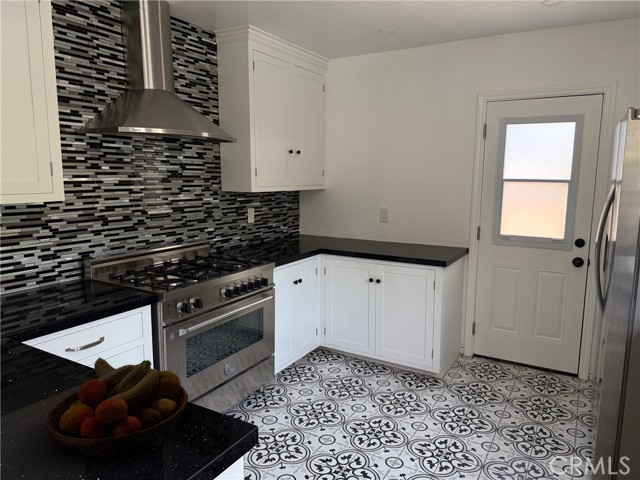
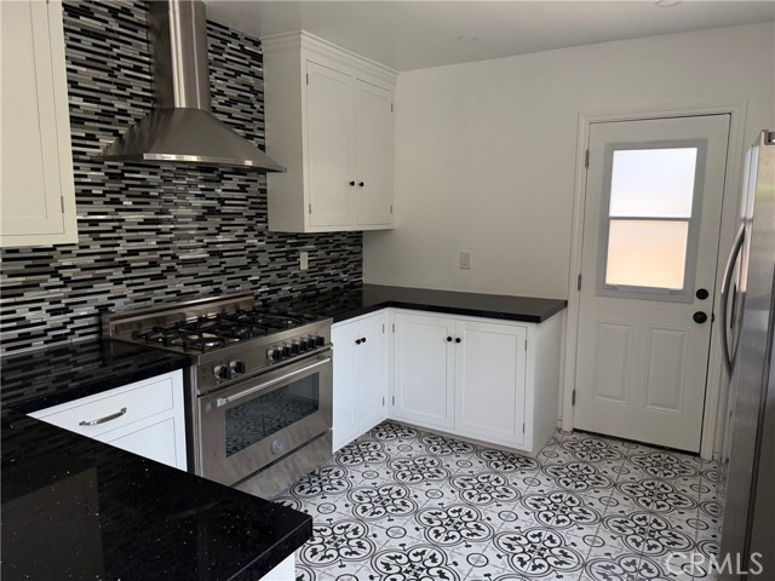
- fruit bowl (119, 399)
